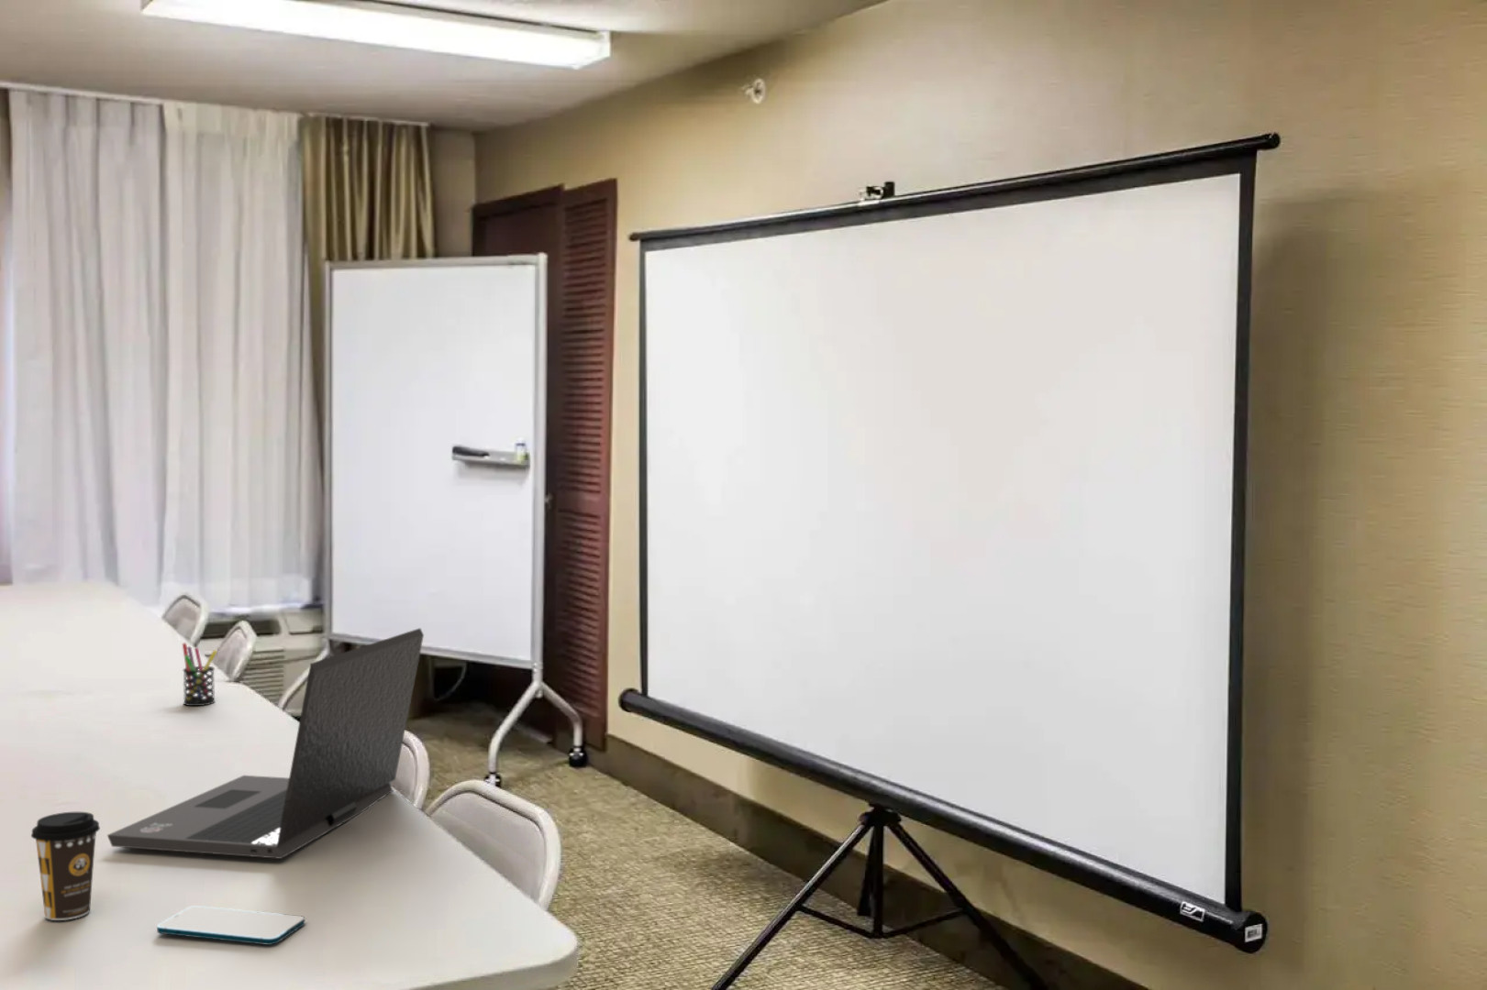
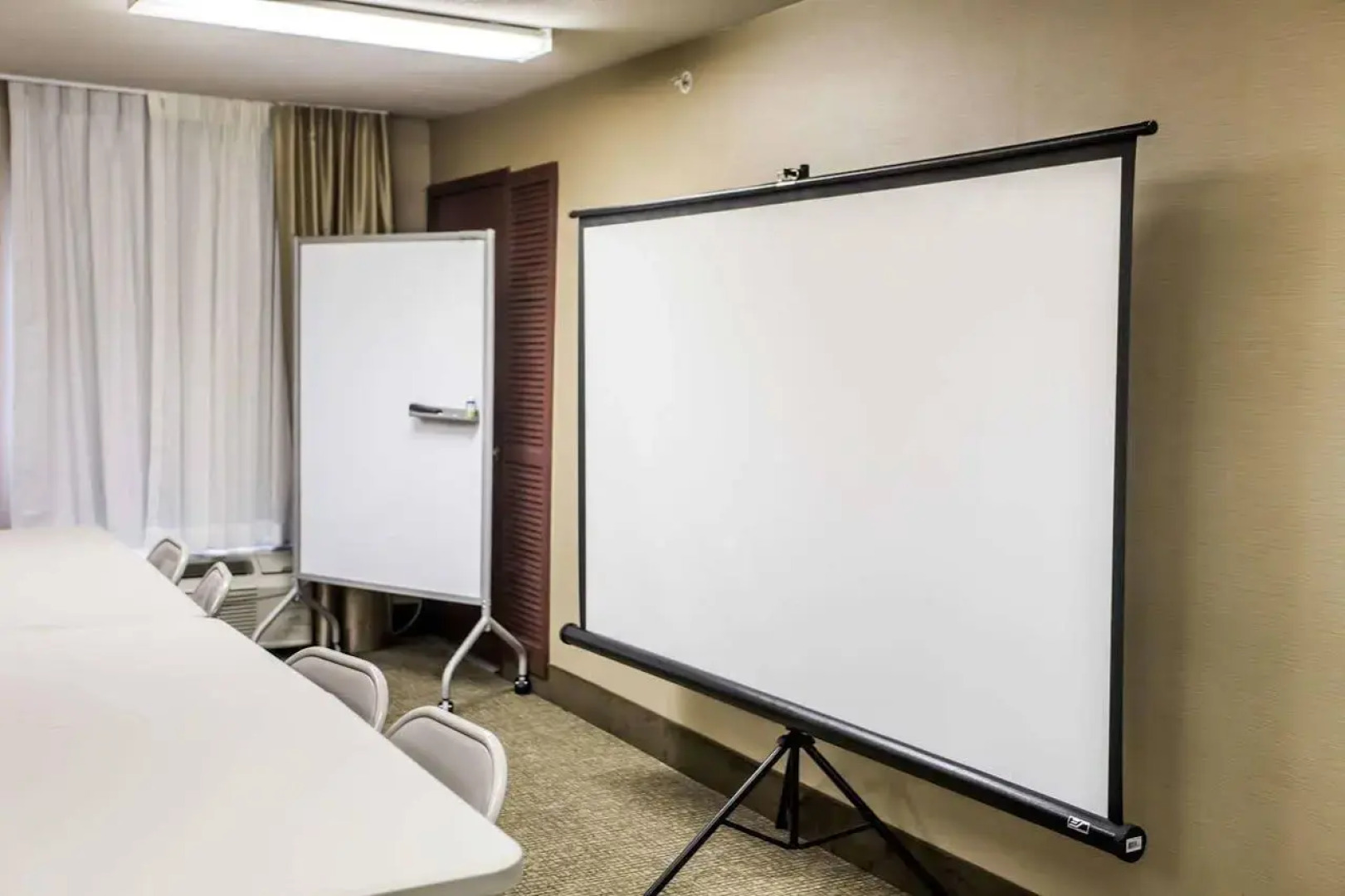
- laptop (297, 733)
- coffee cup (66, 865)
- pen holder (196, 674)
- smartphone (231, 924)
